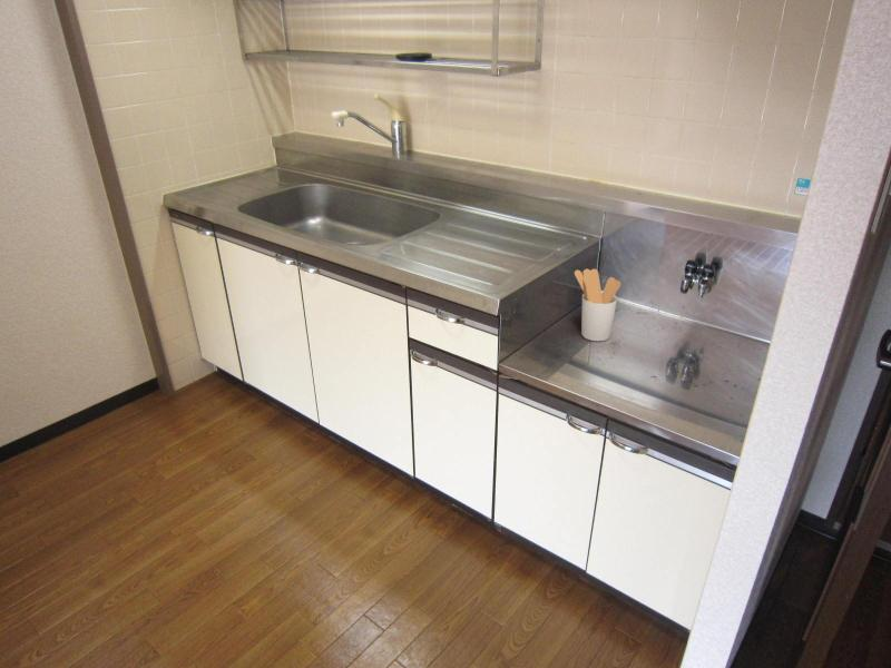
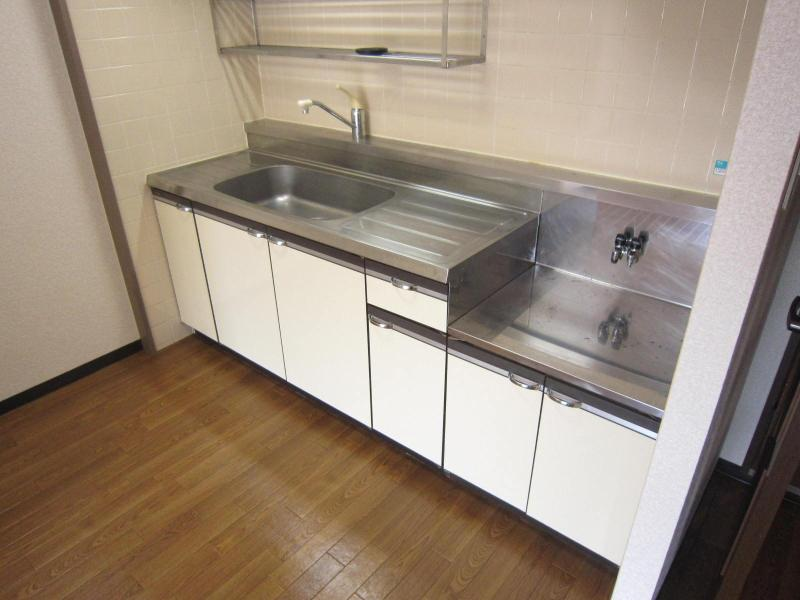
- utensil holder (594, 303)
